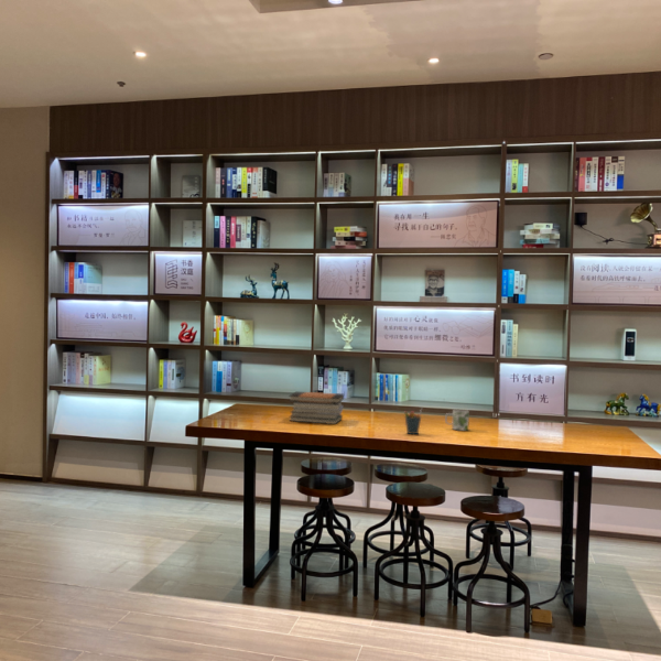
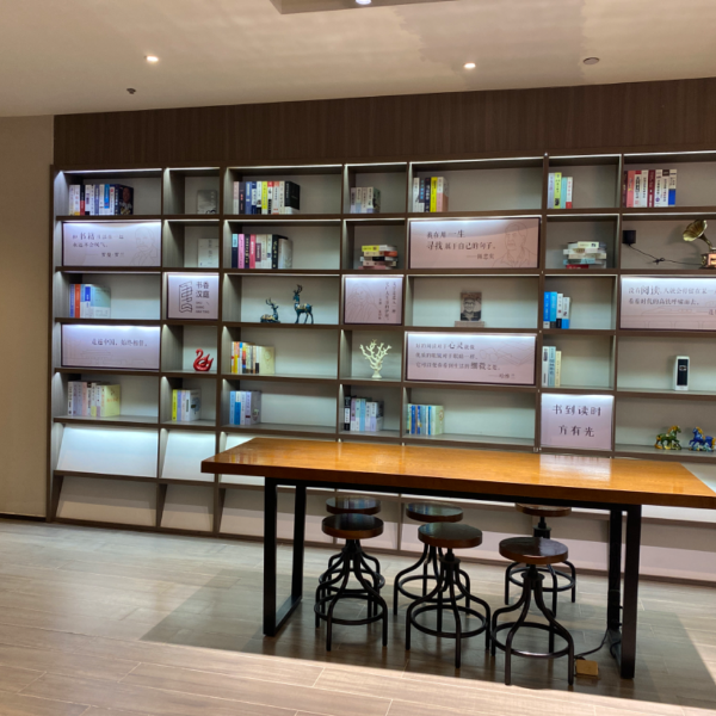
- book stack (316, 407)
- mug (456, 419)
- pen holder (412, 420)
